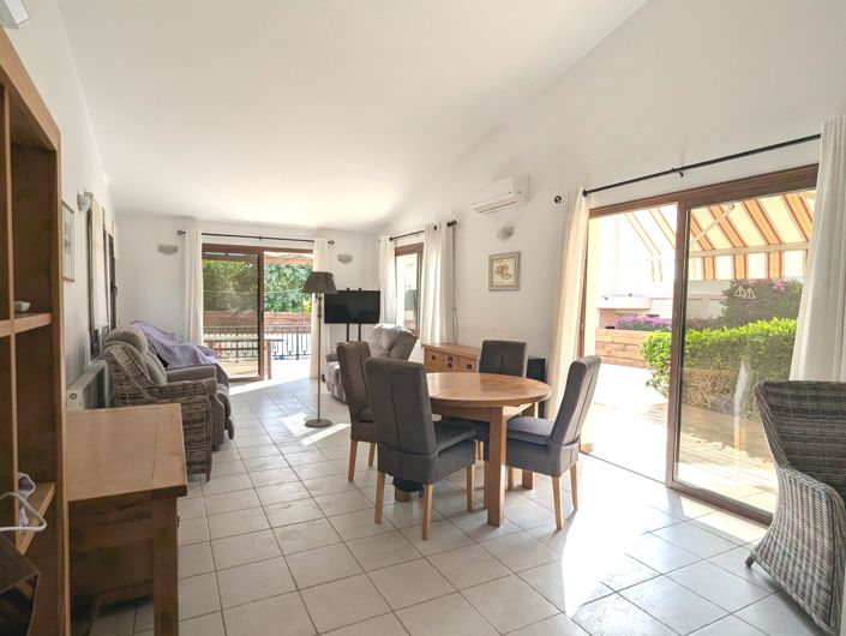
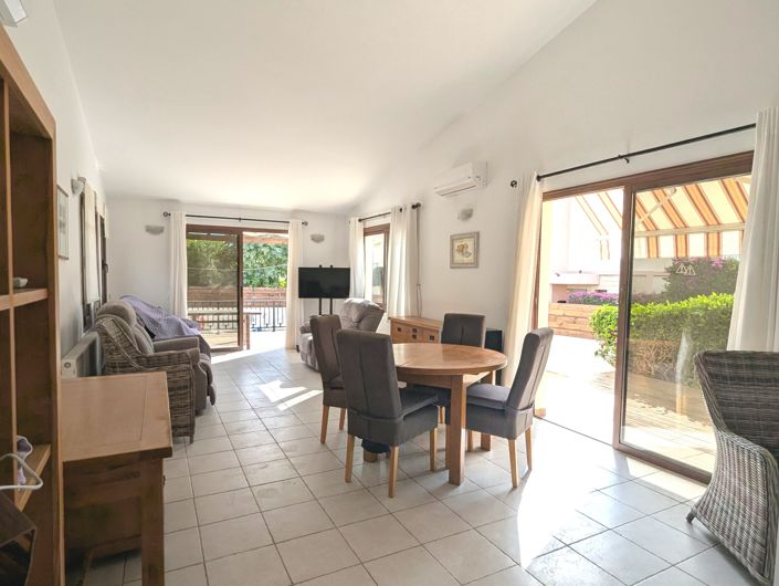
- floor lamp (319, 348)
